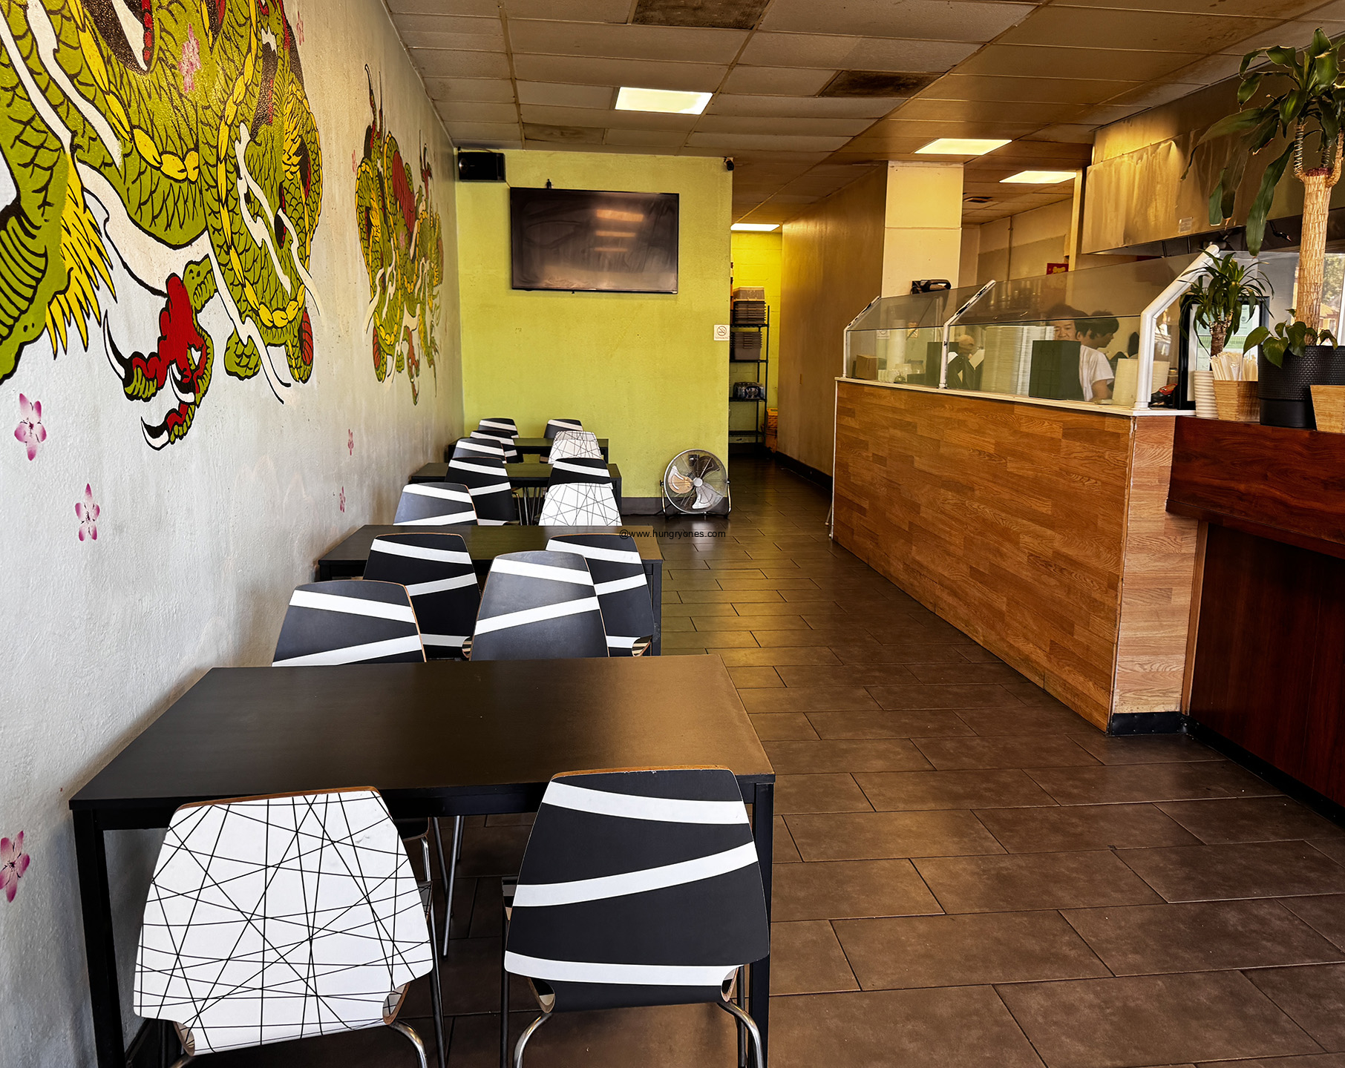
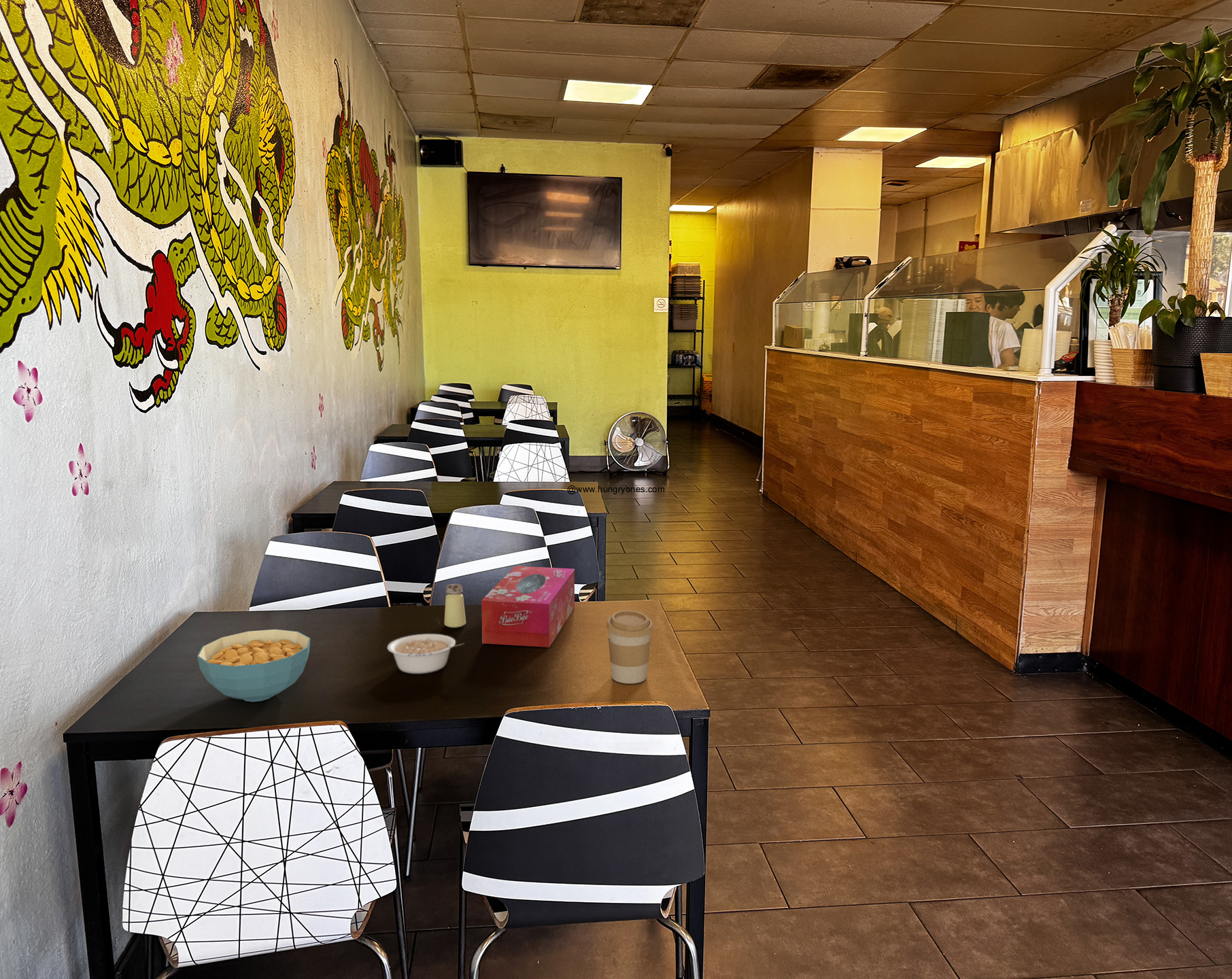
+ saltshaker (454, 604)
+ coffee cup (630, 646)
+ tissue box (531, 604)
+ legume (424, 652)
+ cereal bowl (256, 671)
